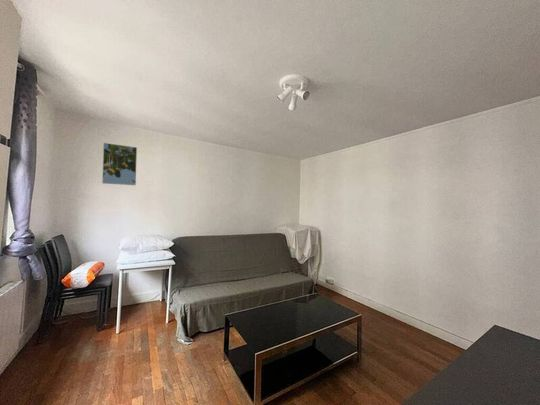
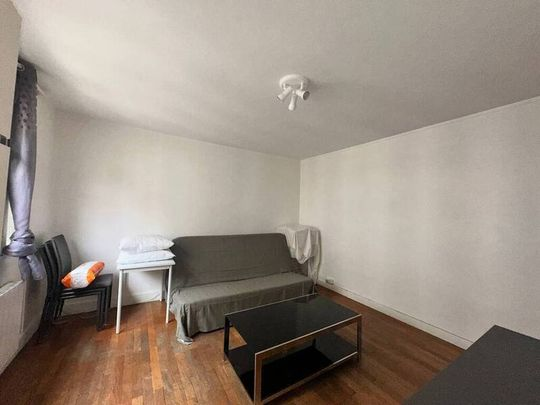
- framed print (120, 164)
